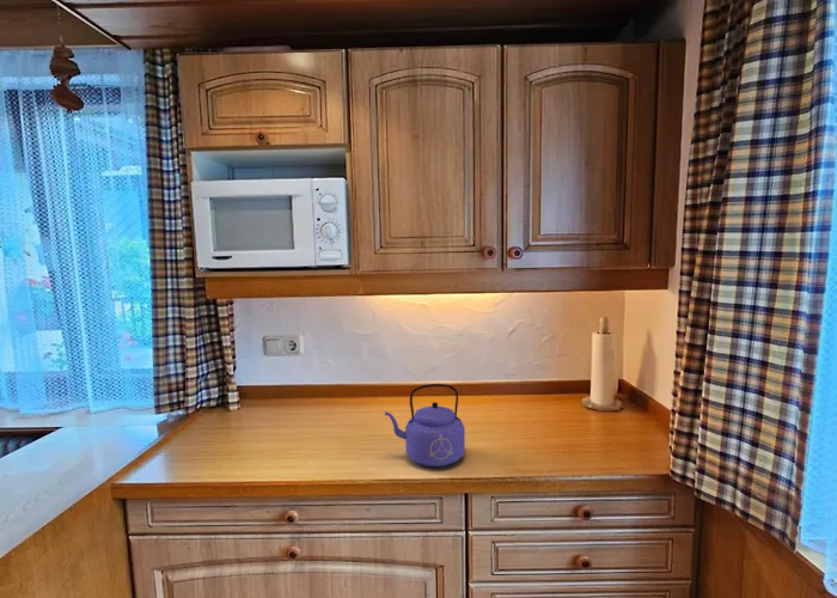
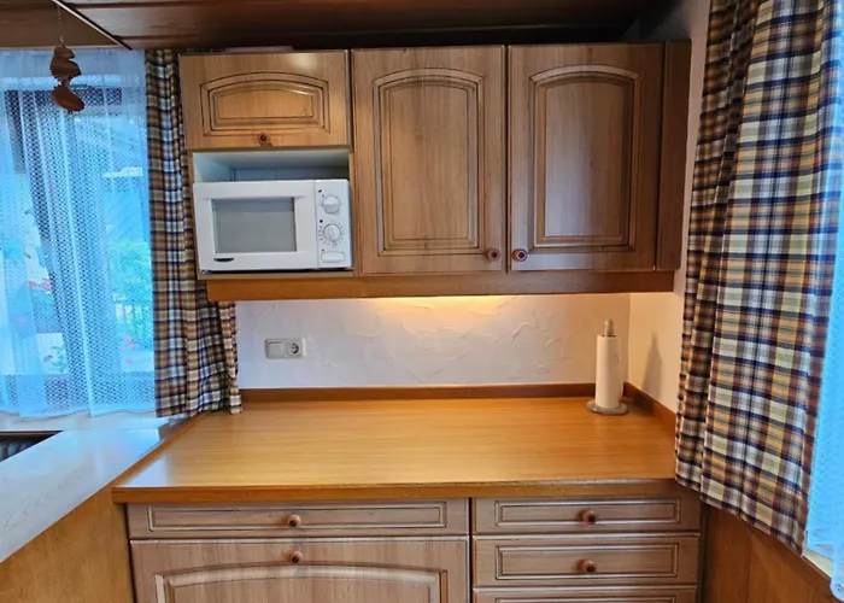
- kettle (424, 421)
